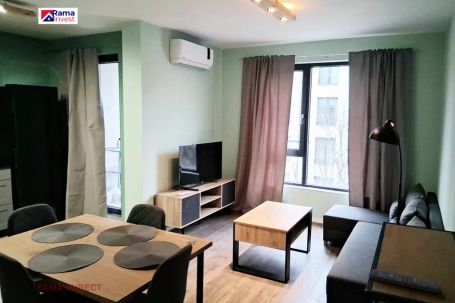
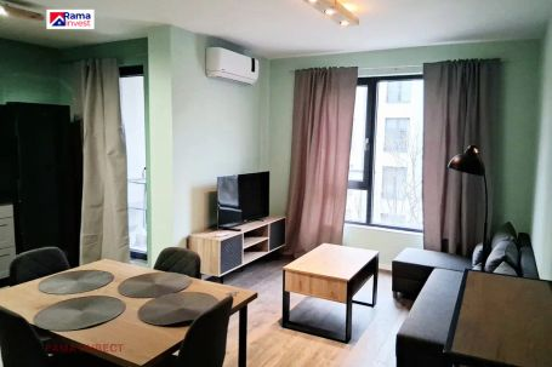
- remote control (403, 280)
